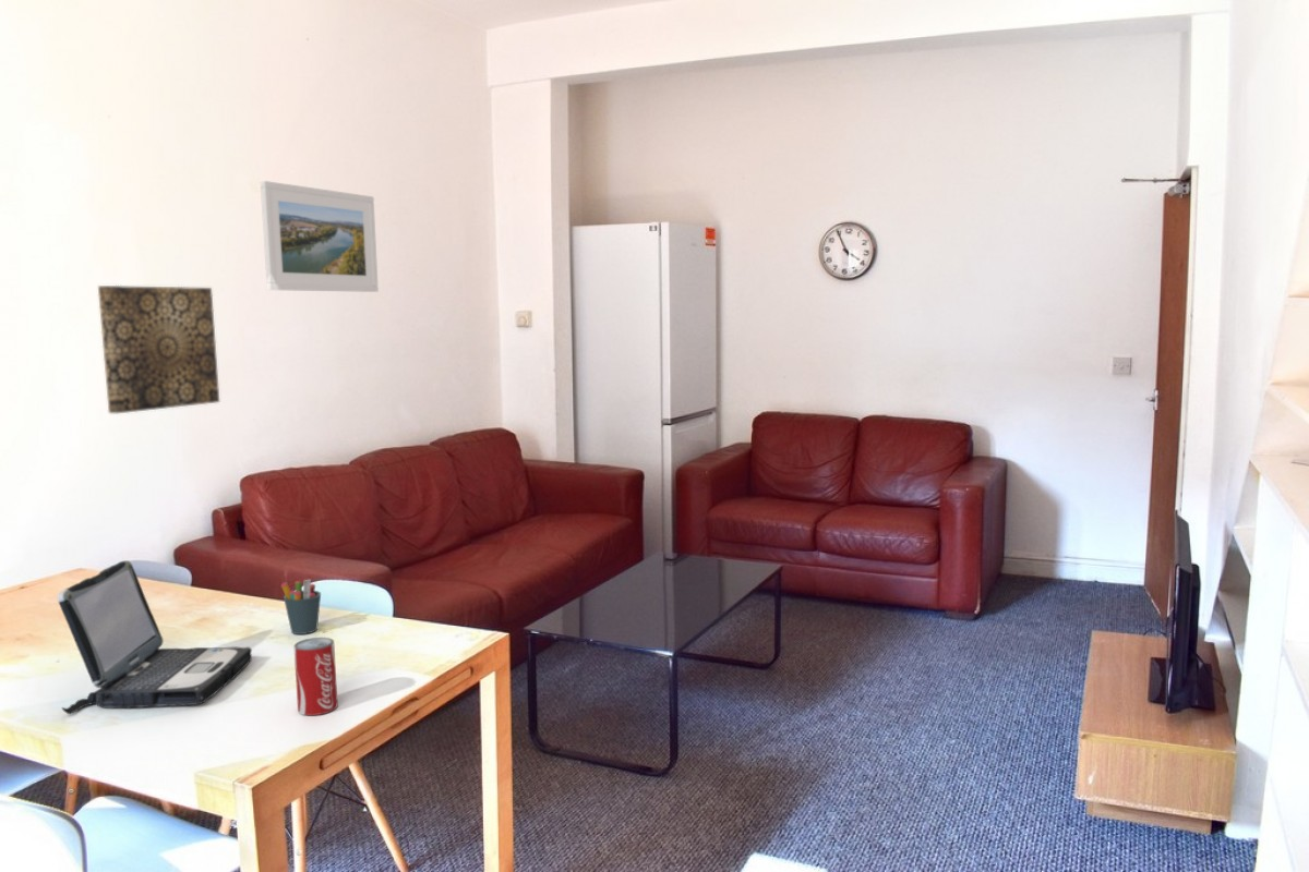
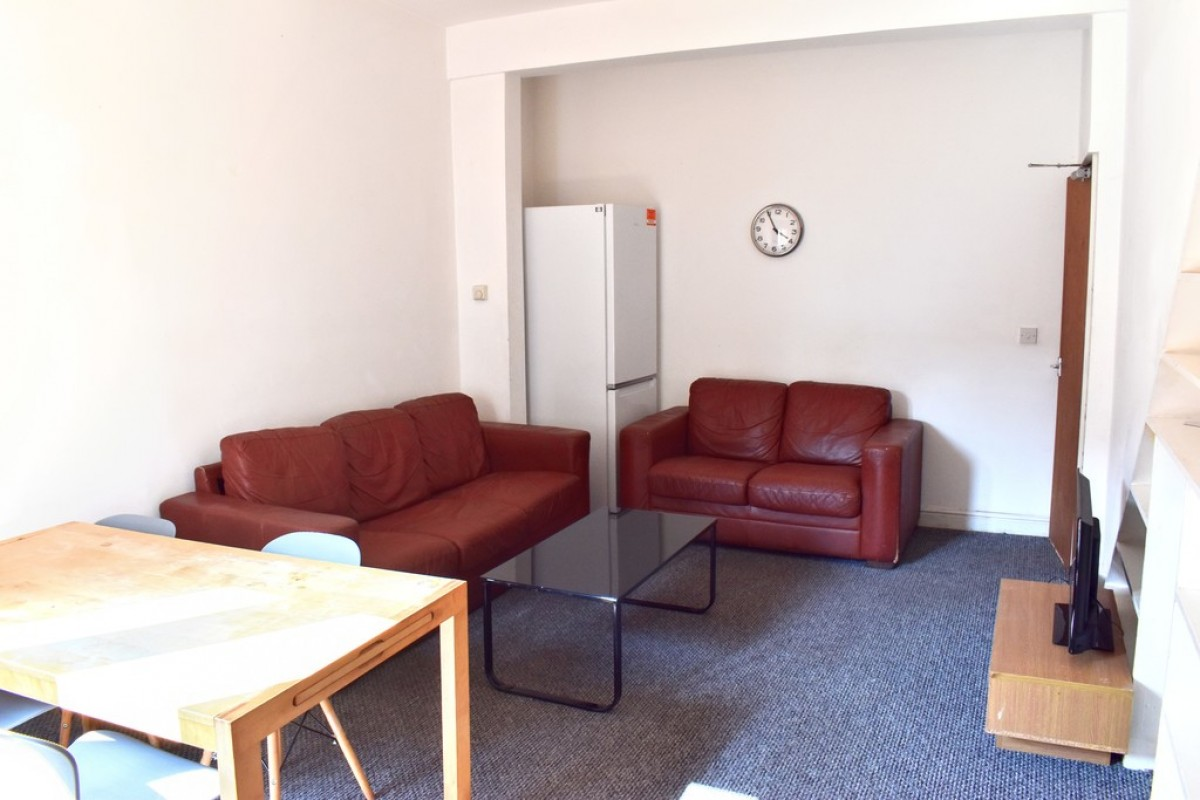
- beverage can (315, 675)
- pen holder (301, 603)
- laptop (156, 629)
- wall art (161, 347)
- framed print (323, 240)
